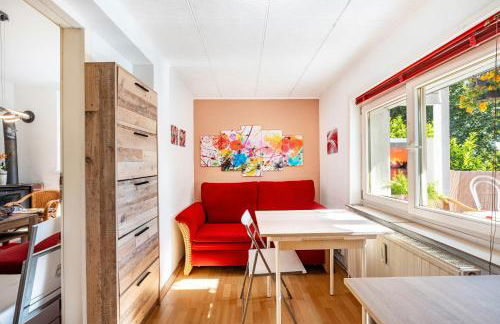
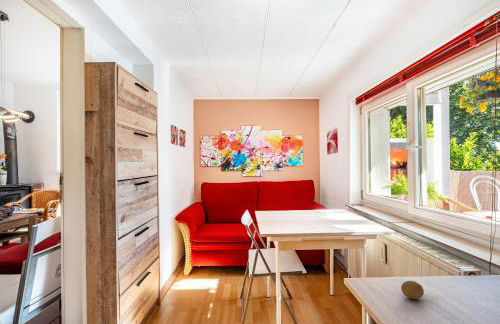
+ fruit (412, 289)
